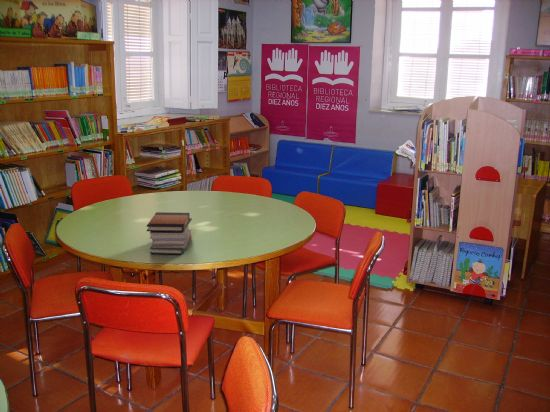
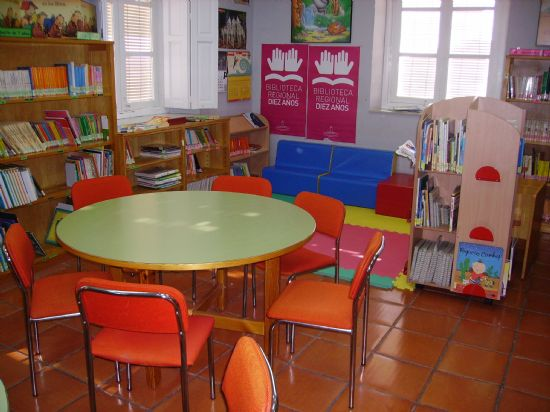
- book stack (170, 232)
